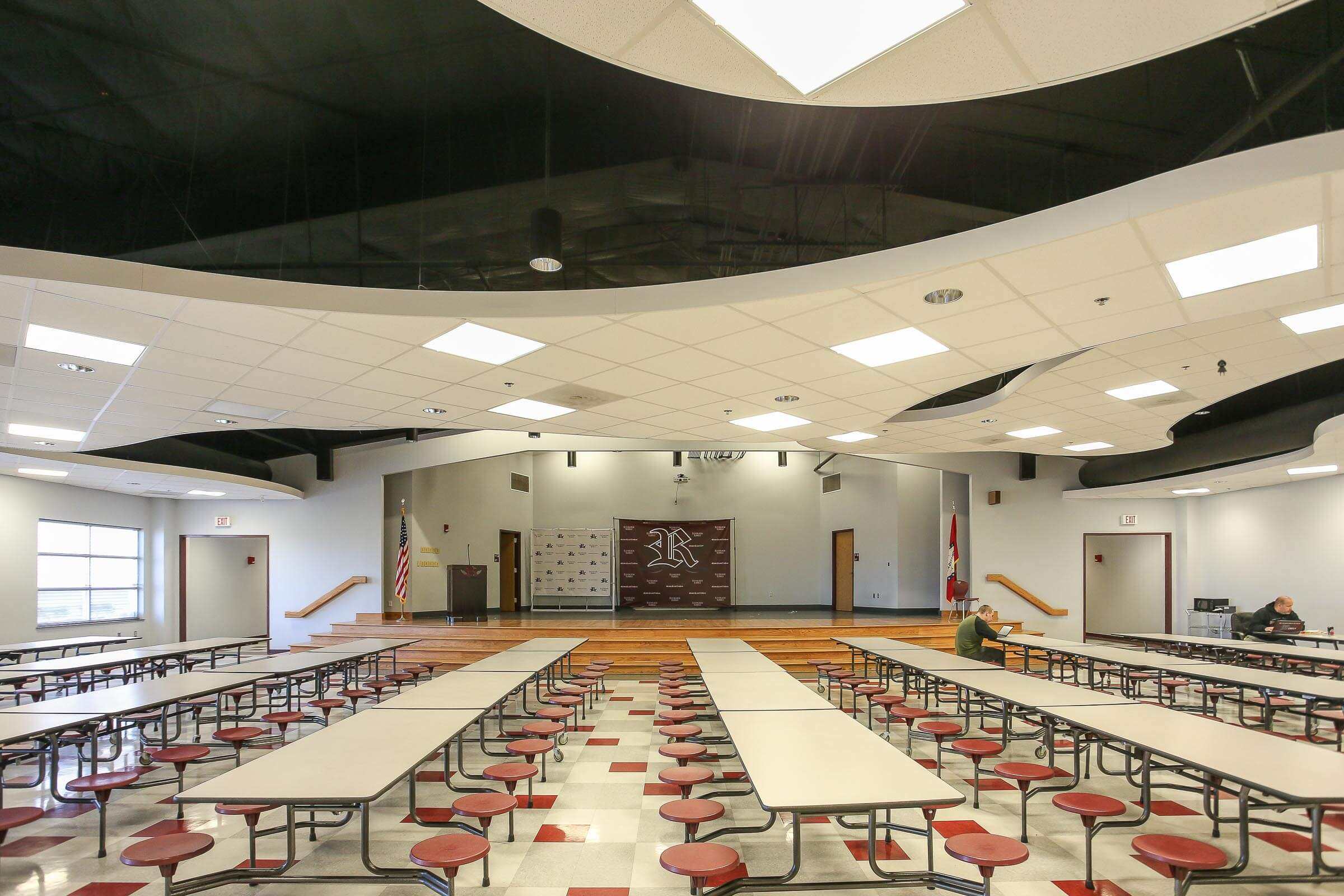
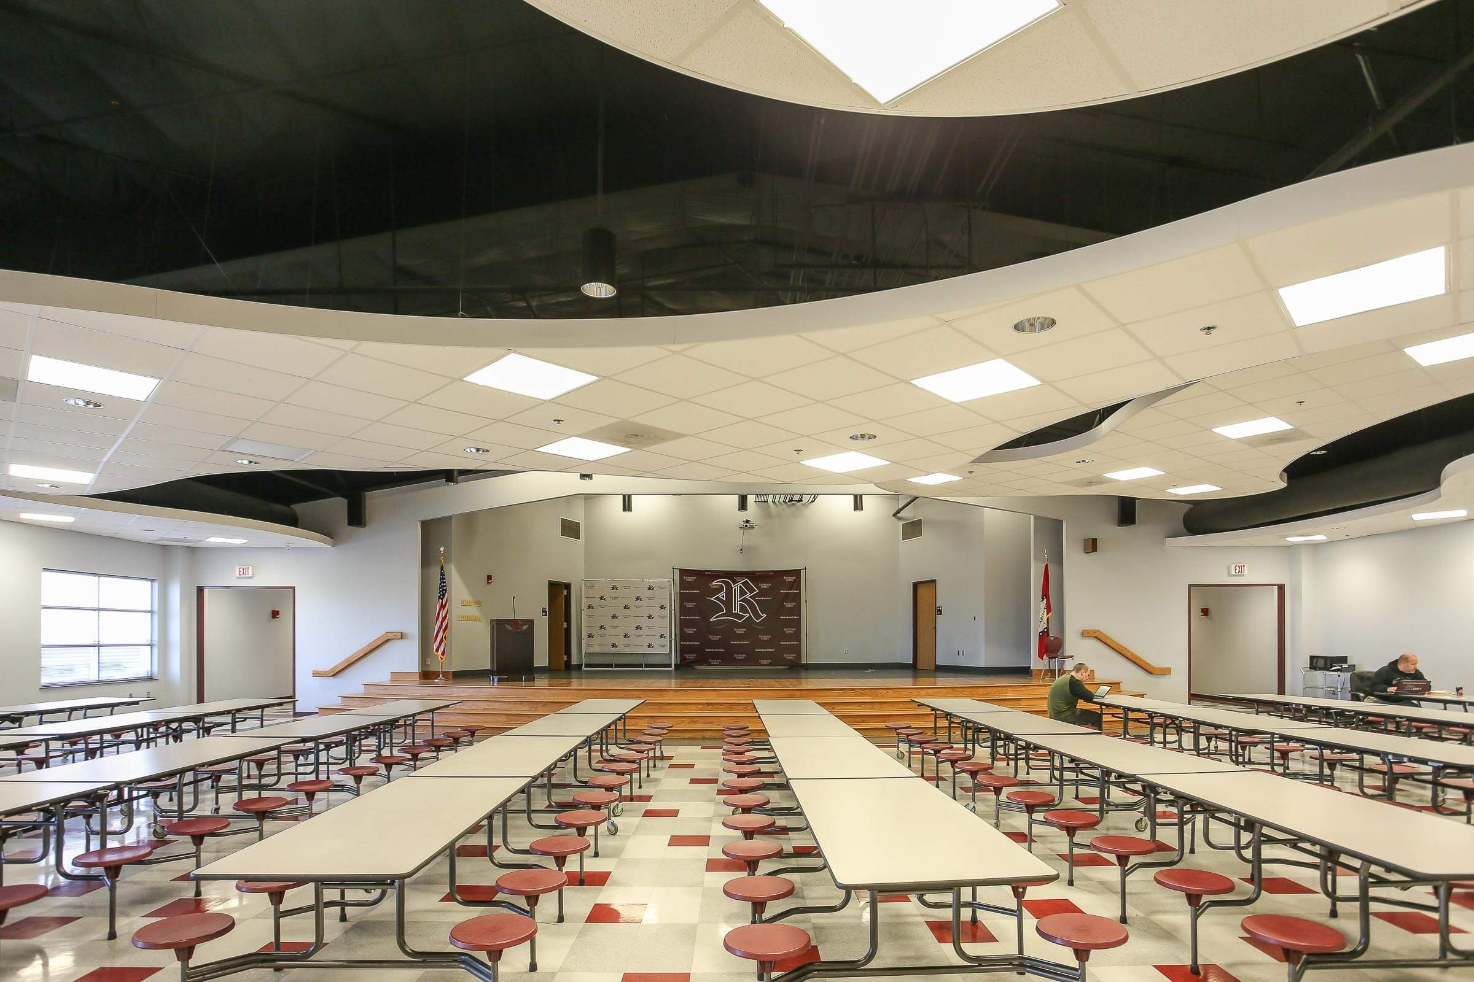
- toy figurine (1222, 367)
